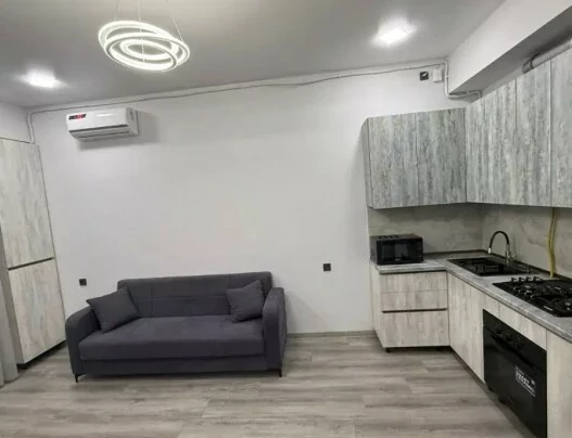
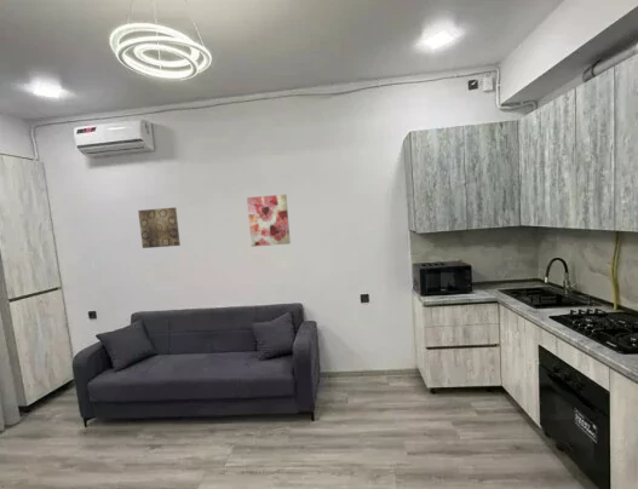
+ wall art (159, 228)
+ wall art (268, 220)
